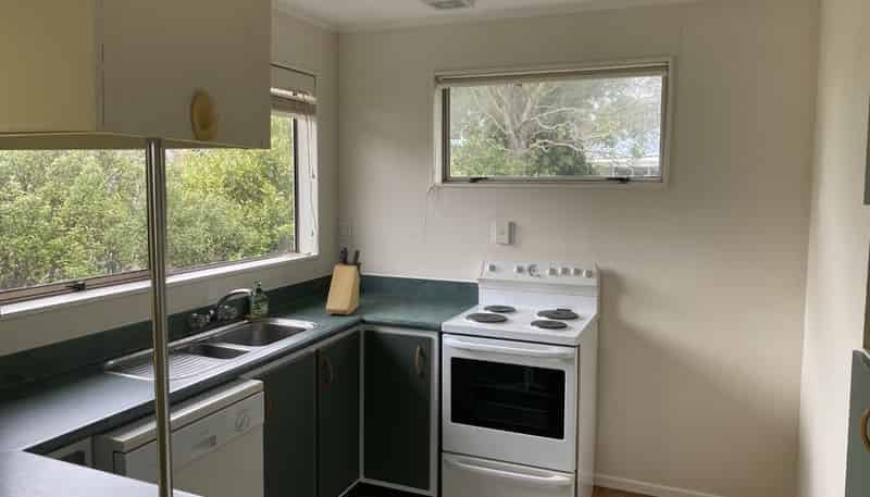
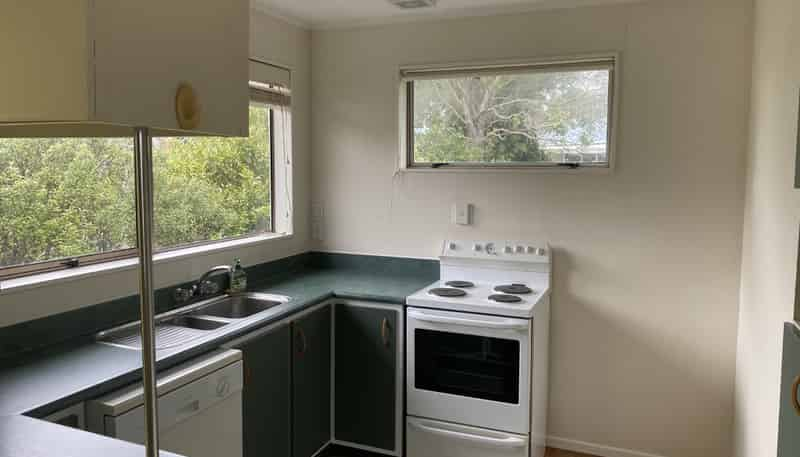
- knife block (345, 278)
